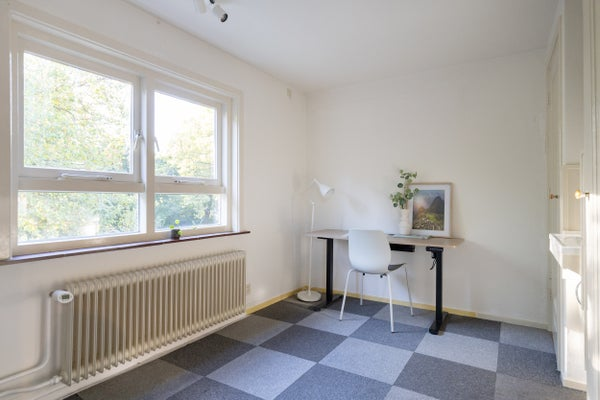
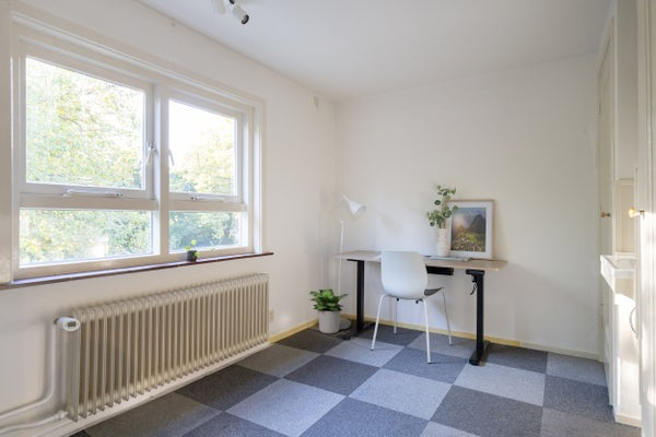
+ potted plant (328, 311)
